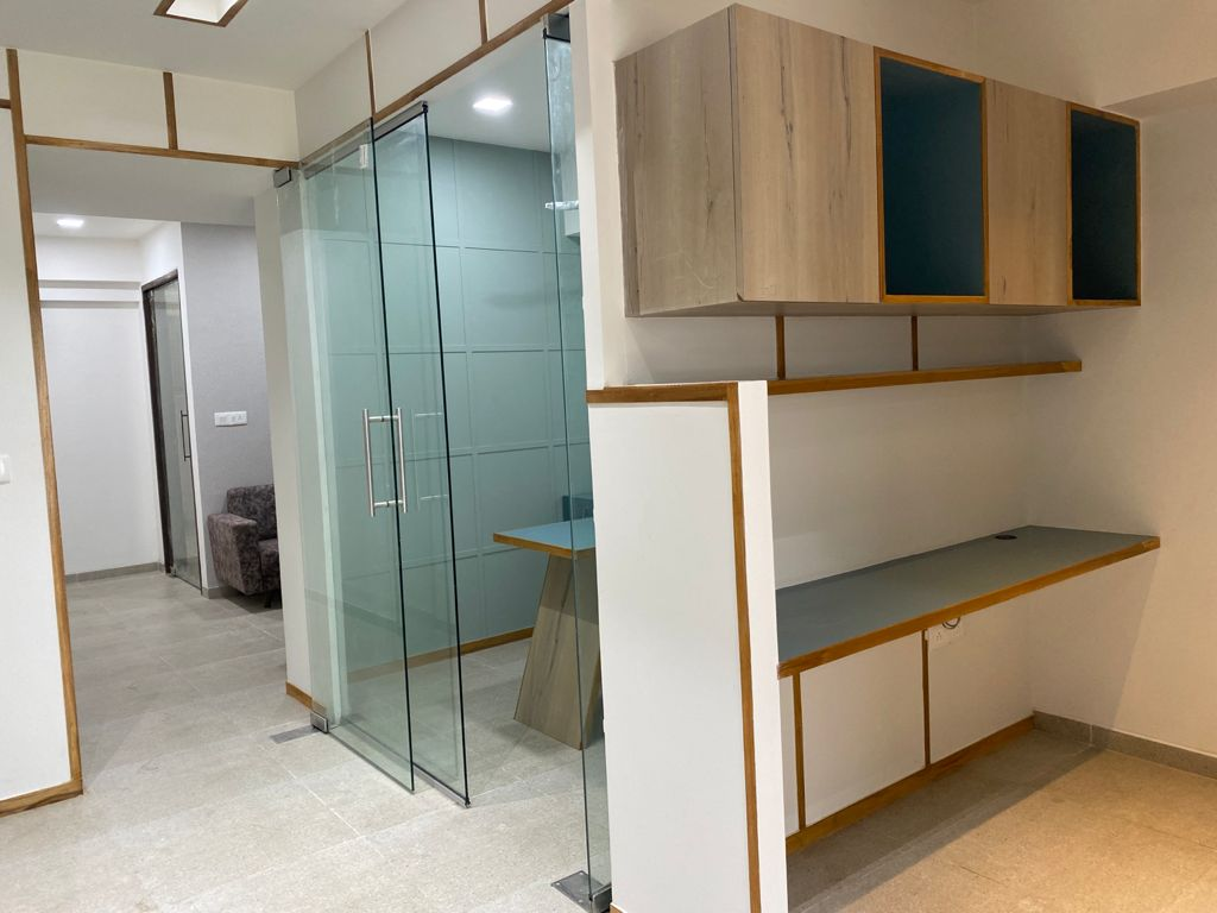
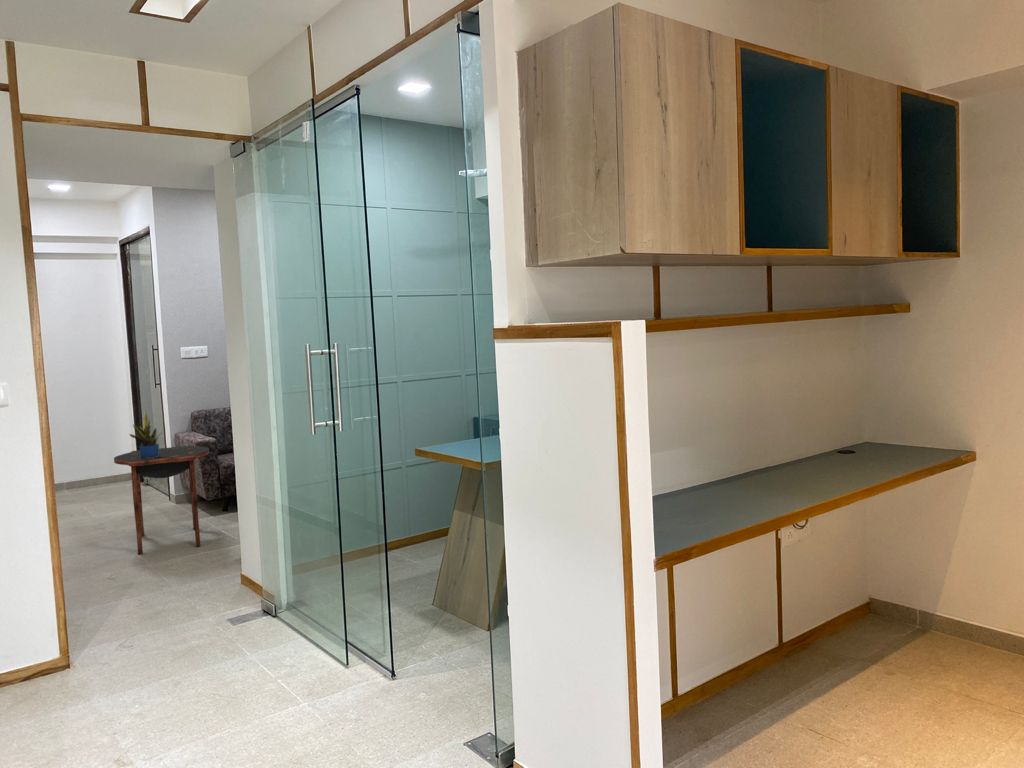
+ potted plant (145, 433)
+ side table (166, 477)
